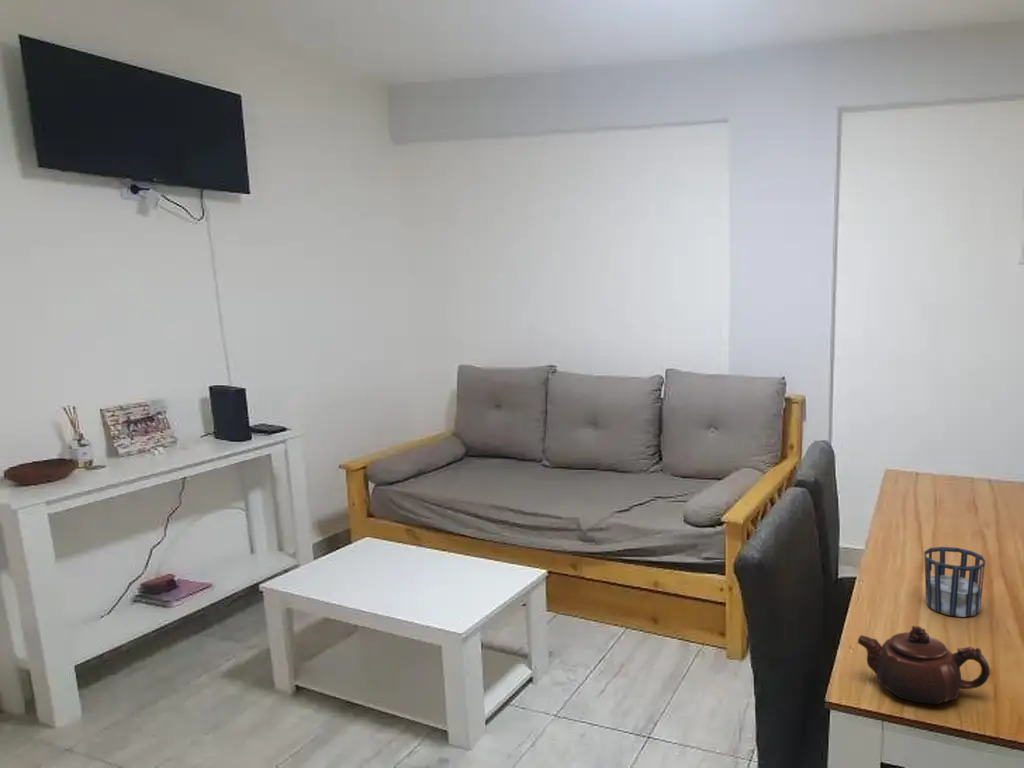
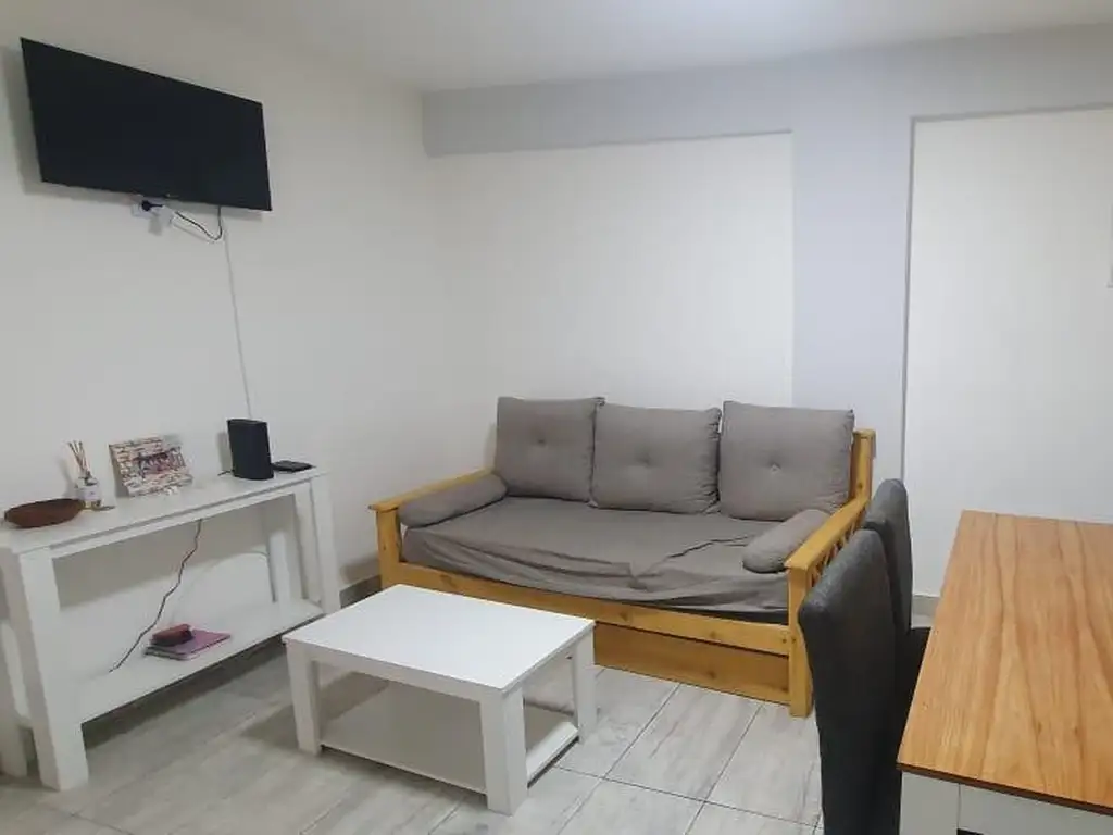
- cup (953, 581)
- teapot (921, 658)
